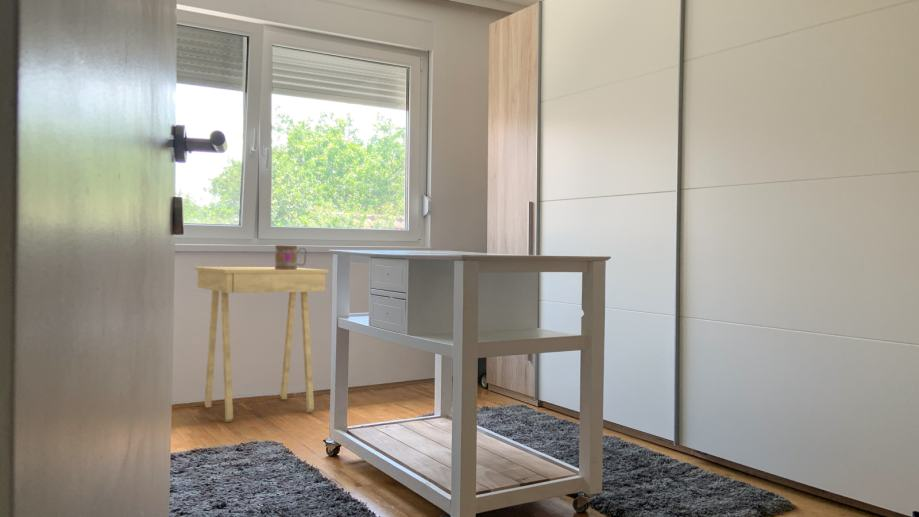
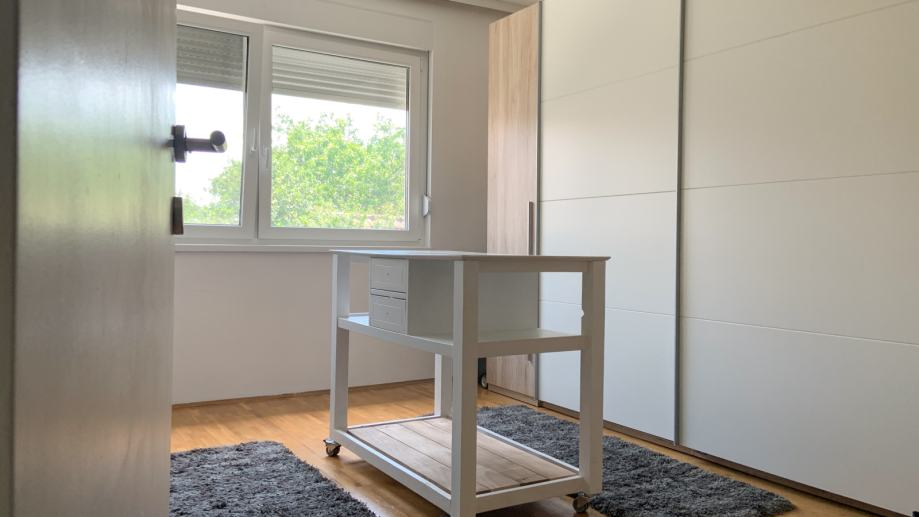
- side table (285, 338)
- mug (291, 257)
